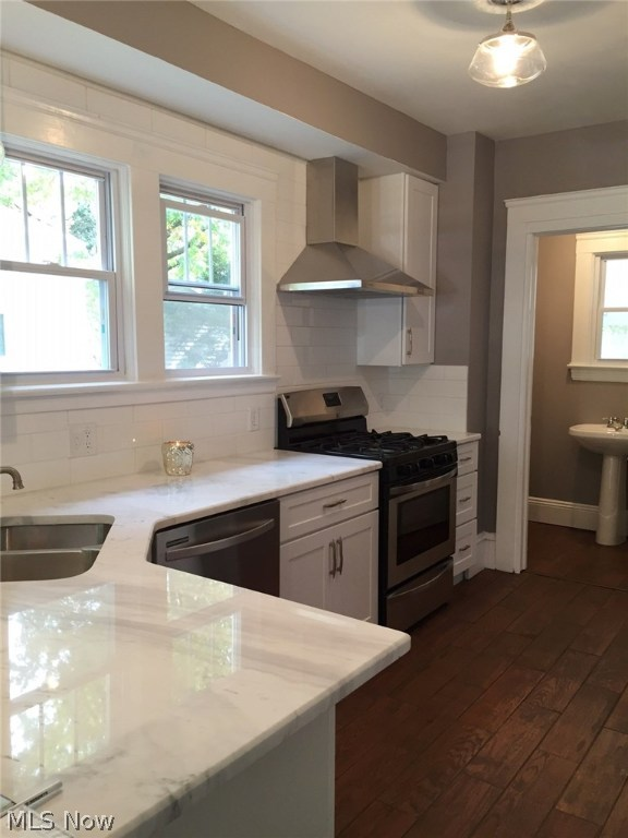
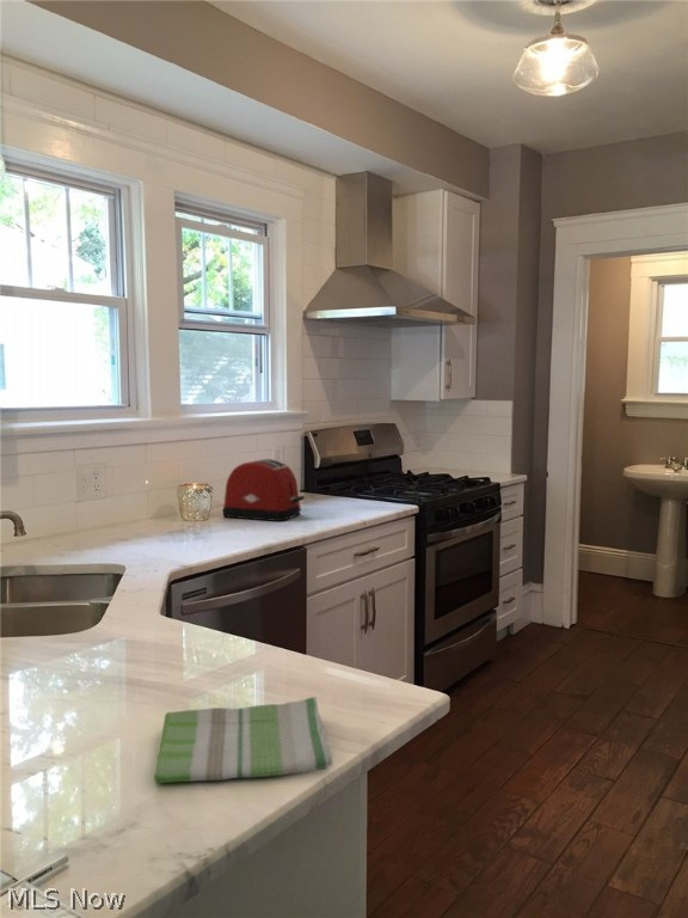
+ toaster (262, 488)
+ dish towel (244, 735)
